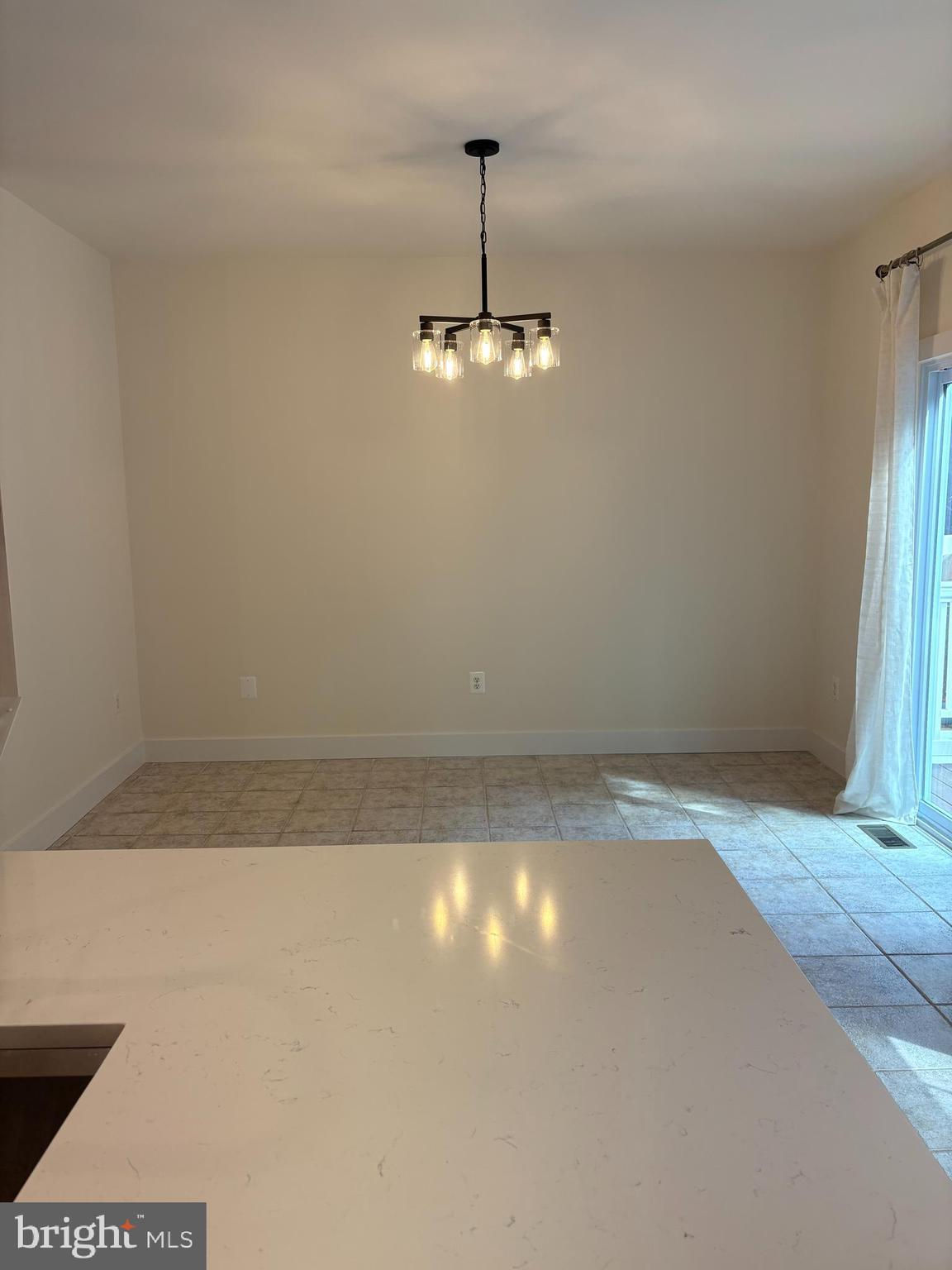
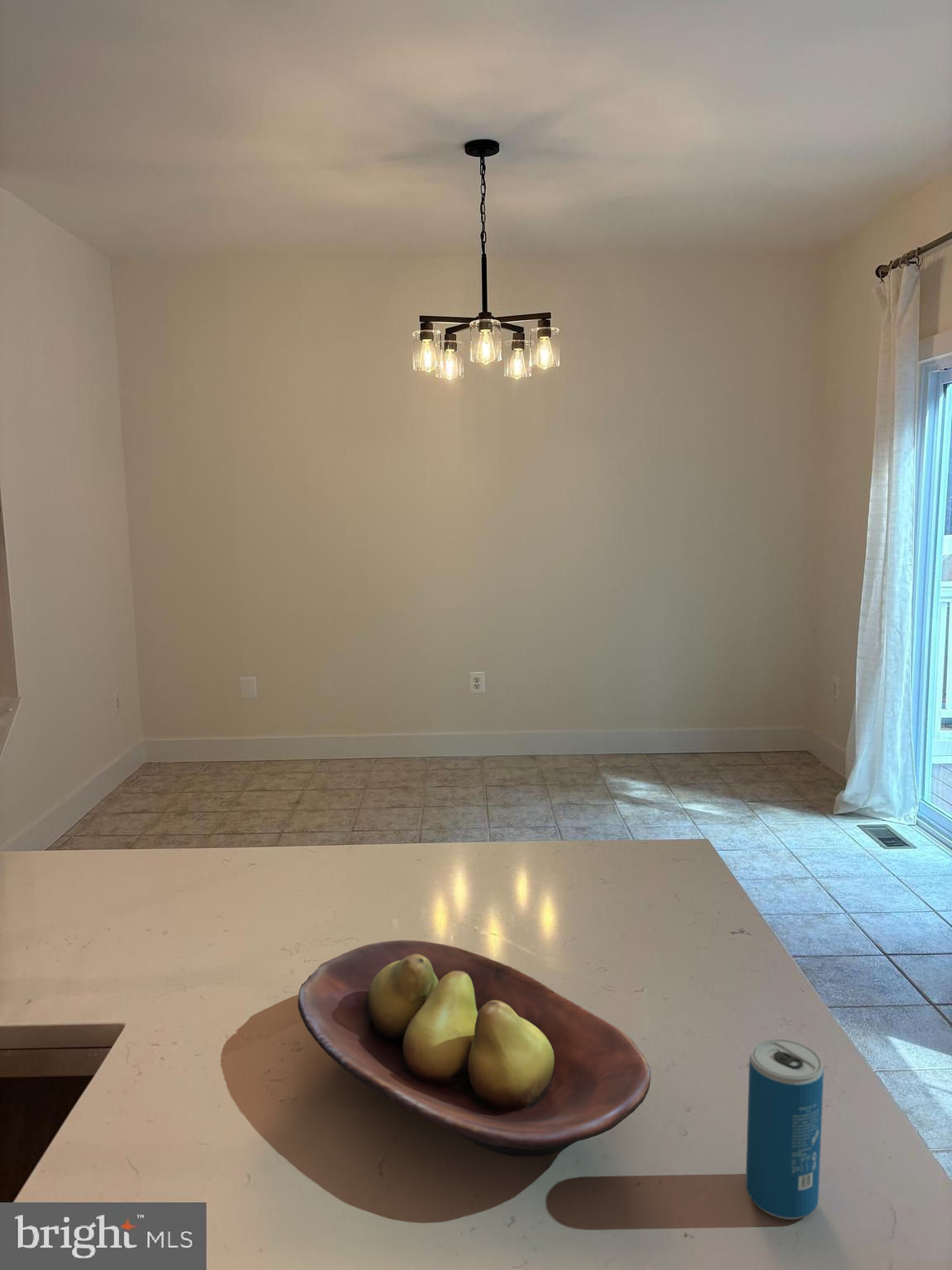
+ fruit bowl (460, 1028)
+ beverage can (783, 1127)
